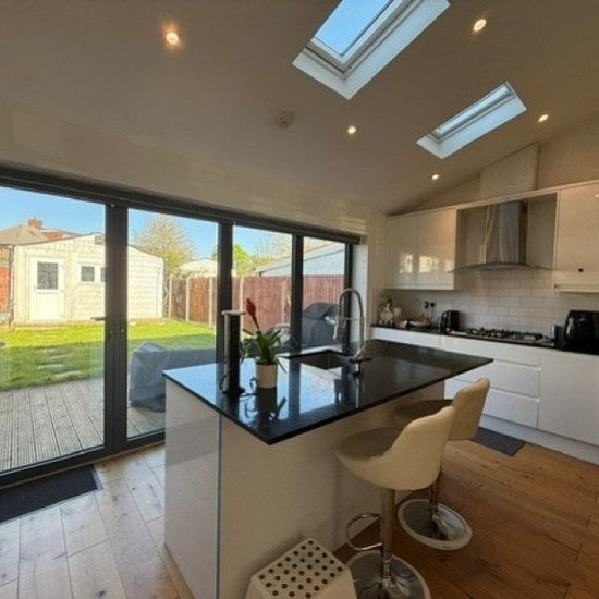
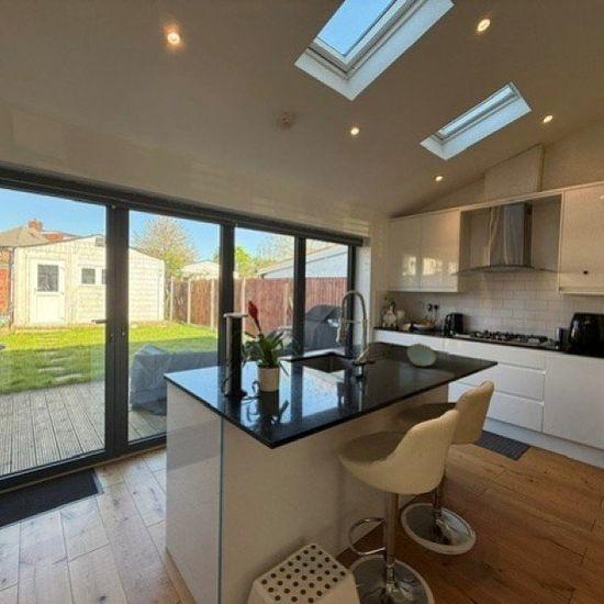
+ decorative bowl (421, 355)
